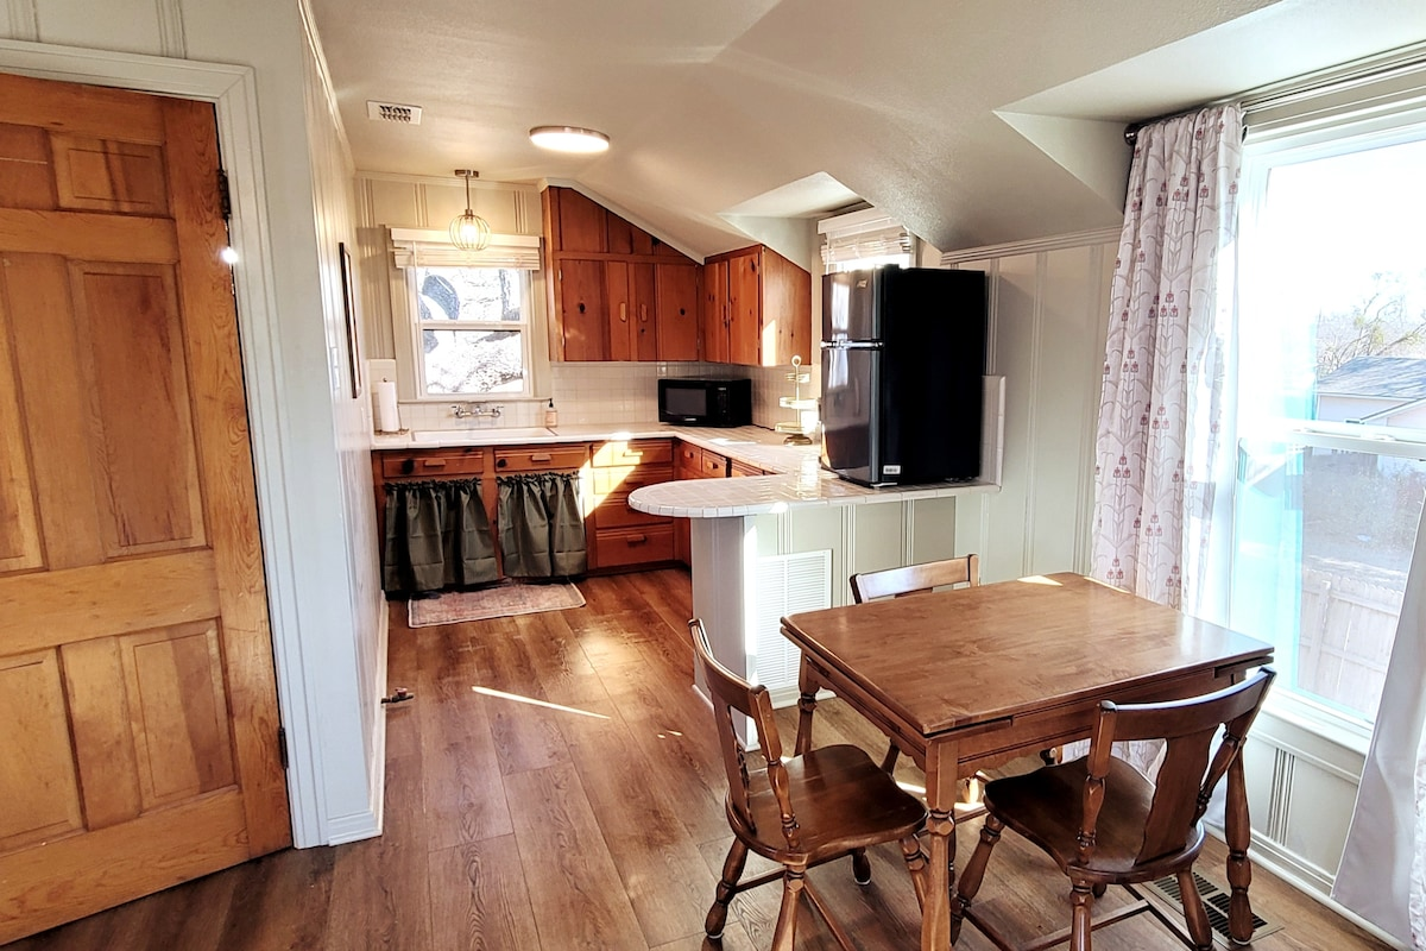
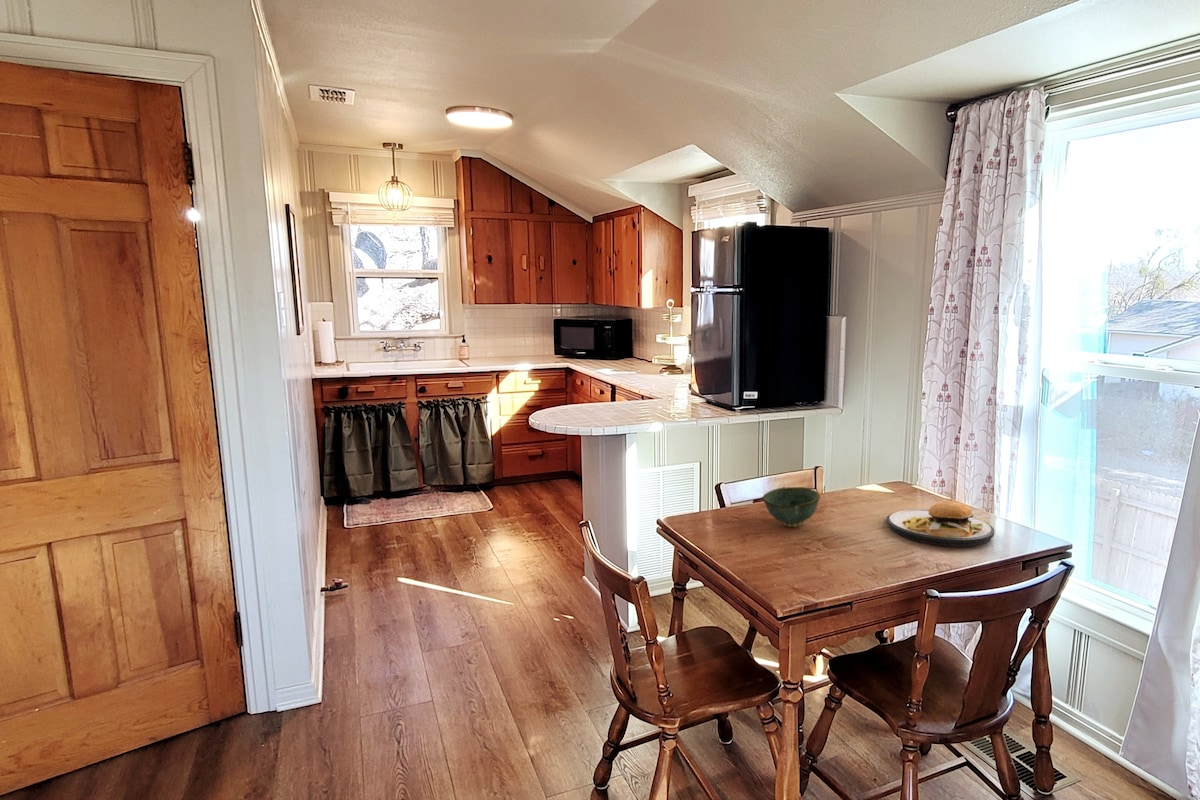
+ plate (939, 506)
+ bowl (790, 508)
